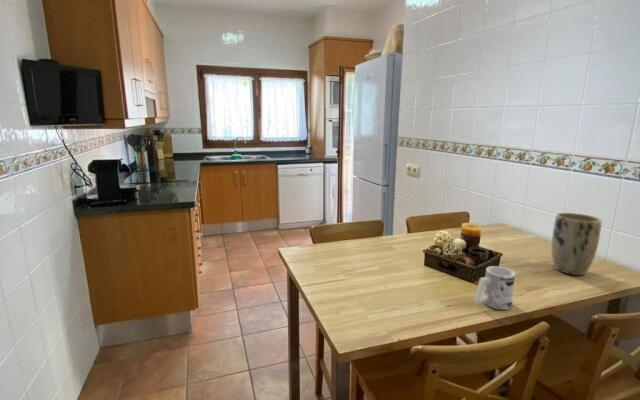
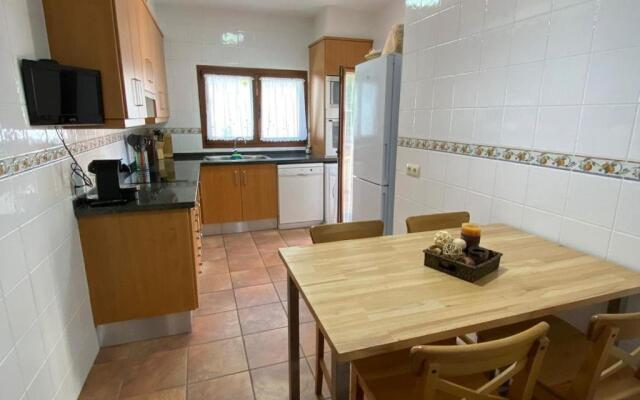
- plant pot (573, 243)
- mug (493, 287)
